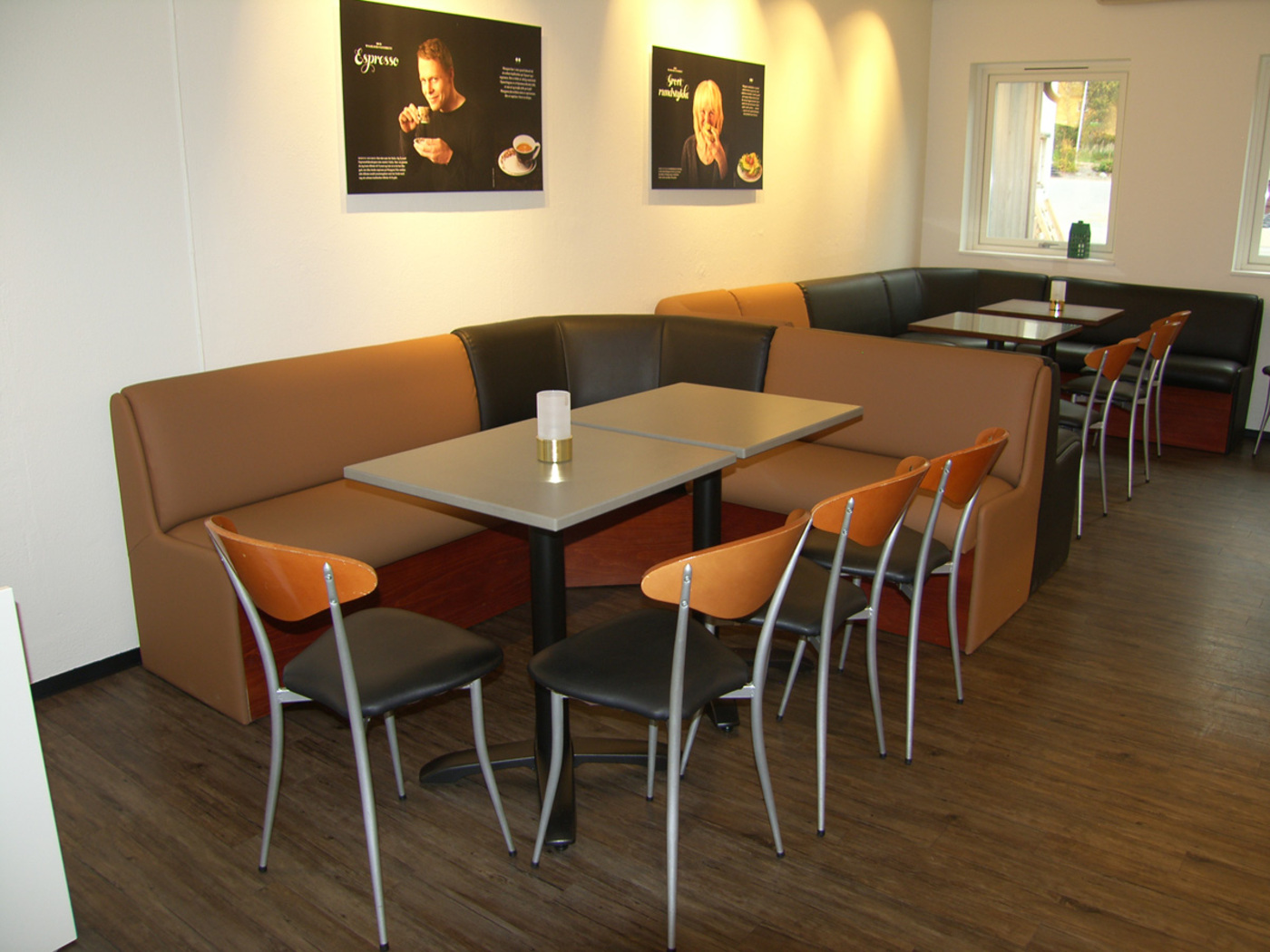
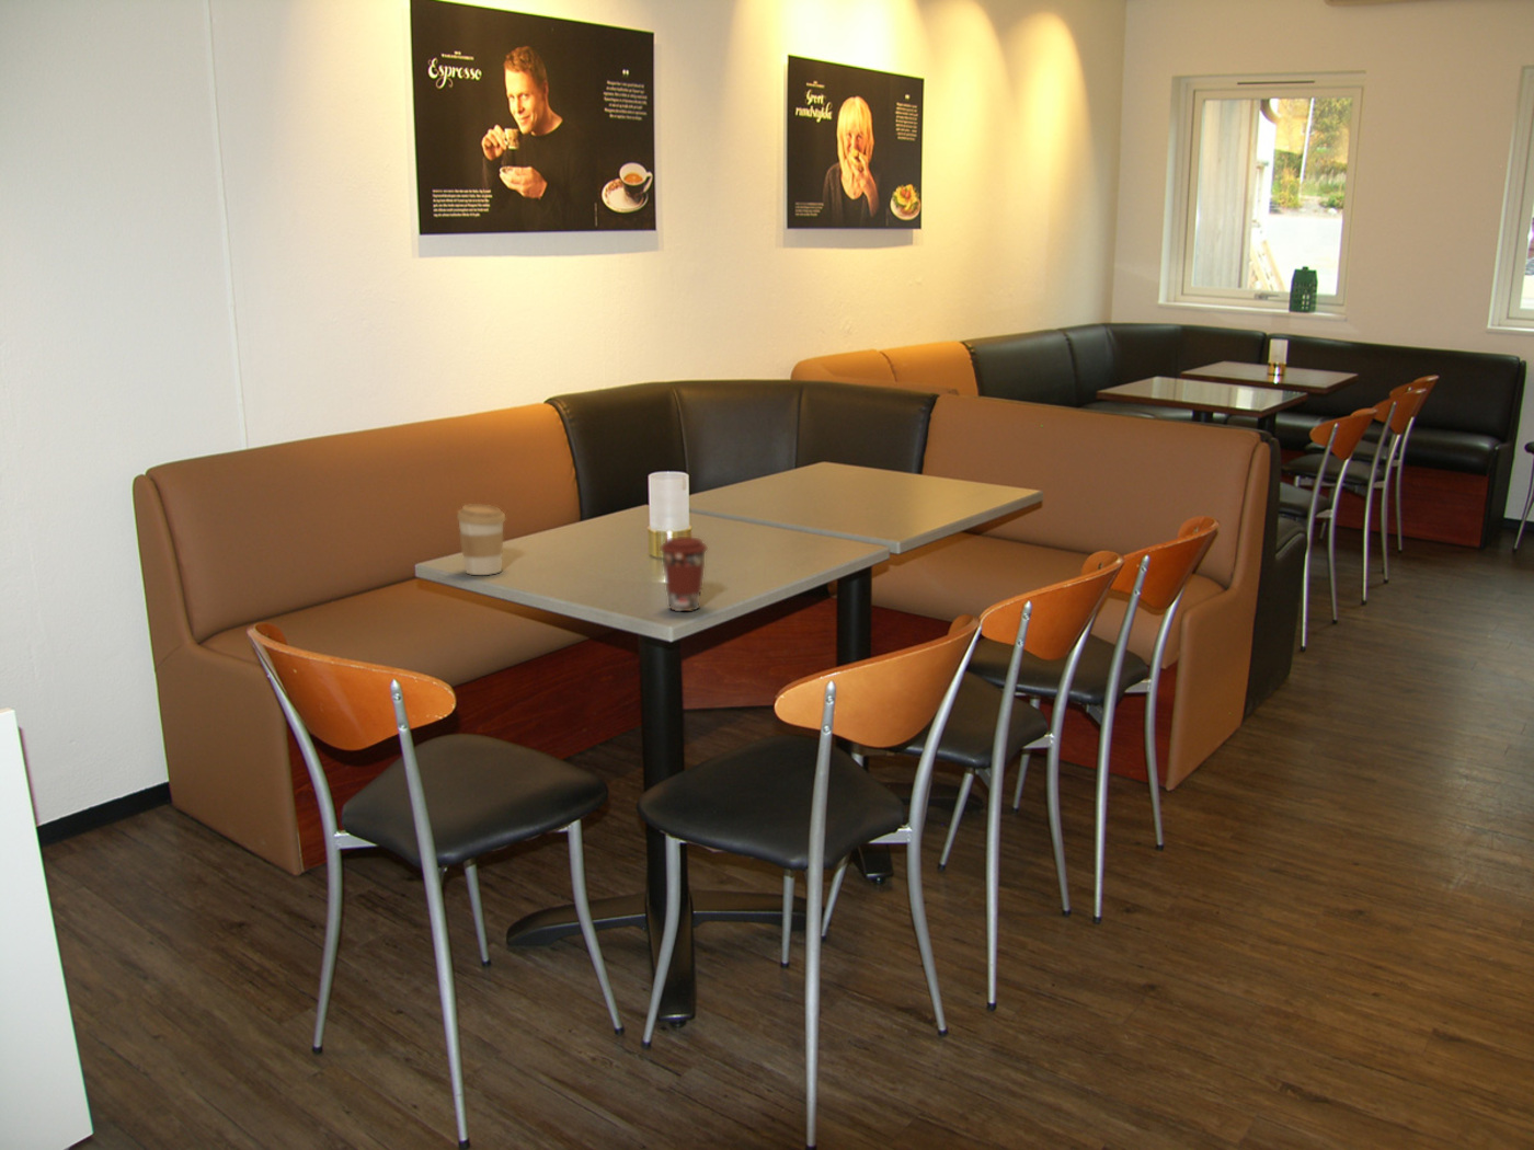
+ coffee cup (482, 538)
+ coffee cup (684, 574)
